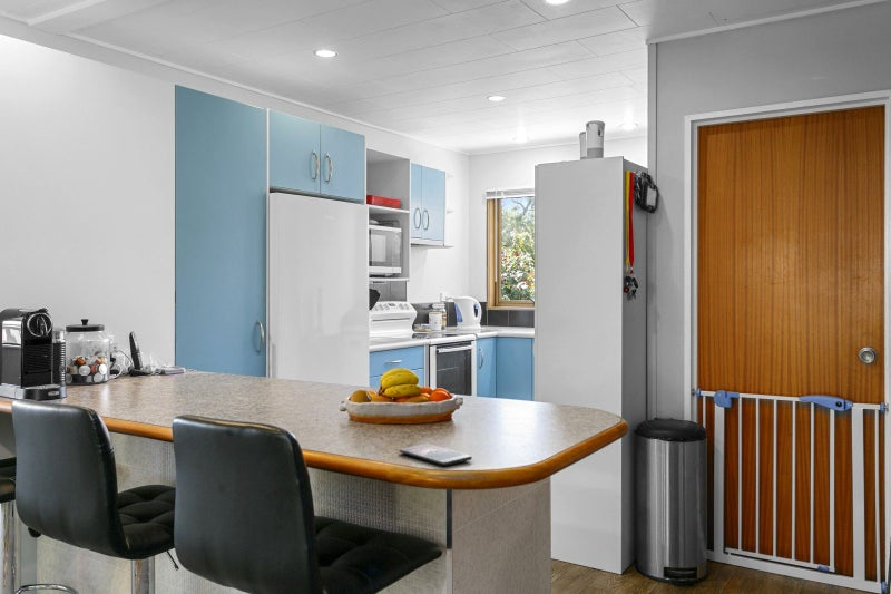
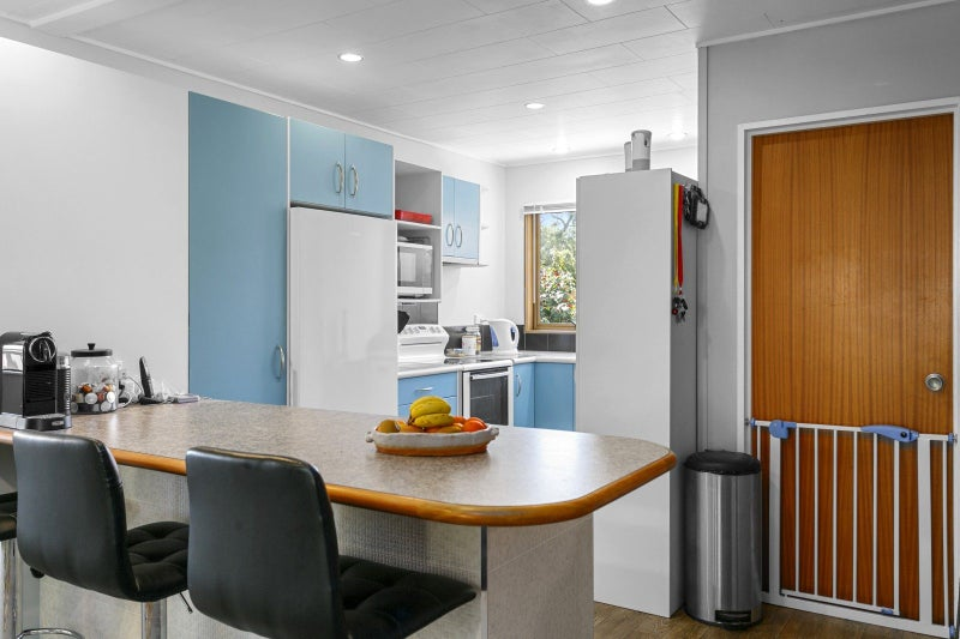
- smartphone (434, 454)
